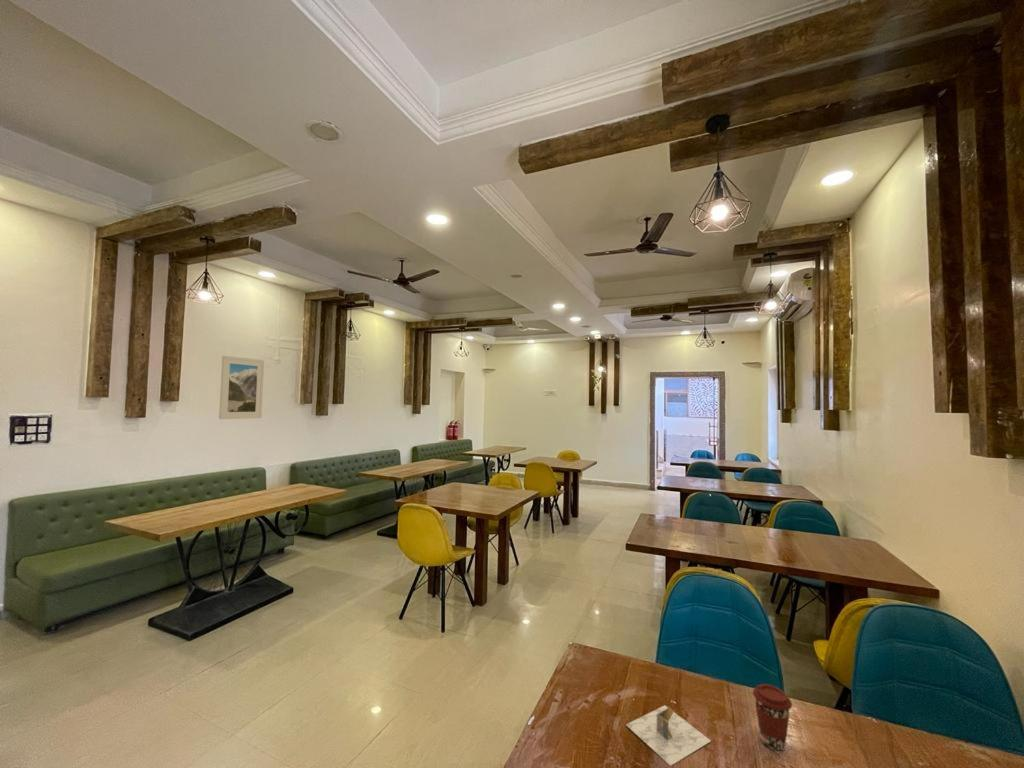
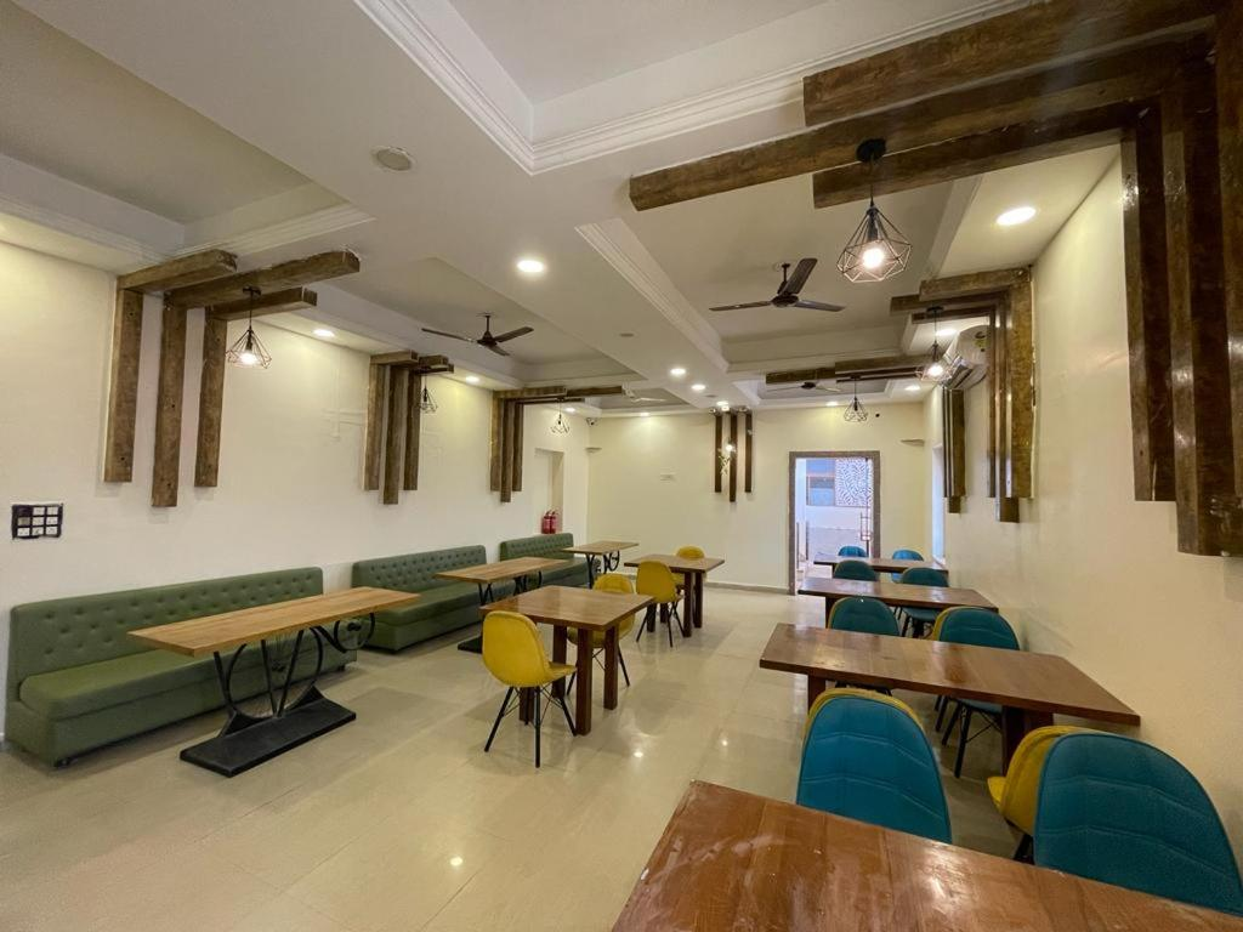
- napkin holder (667, 722)
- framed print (242, 388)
- coffee cup (772, 717)
